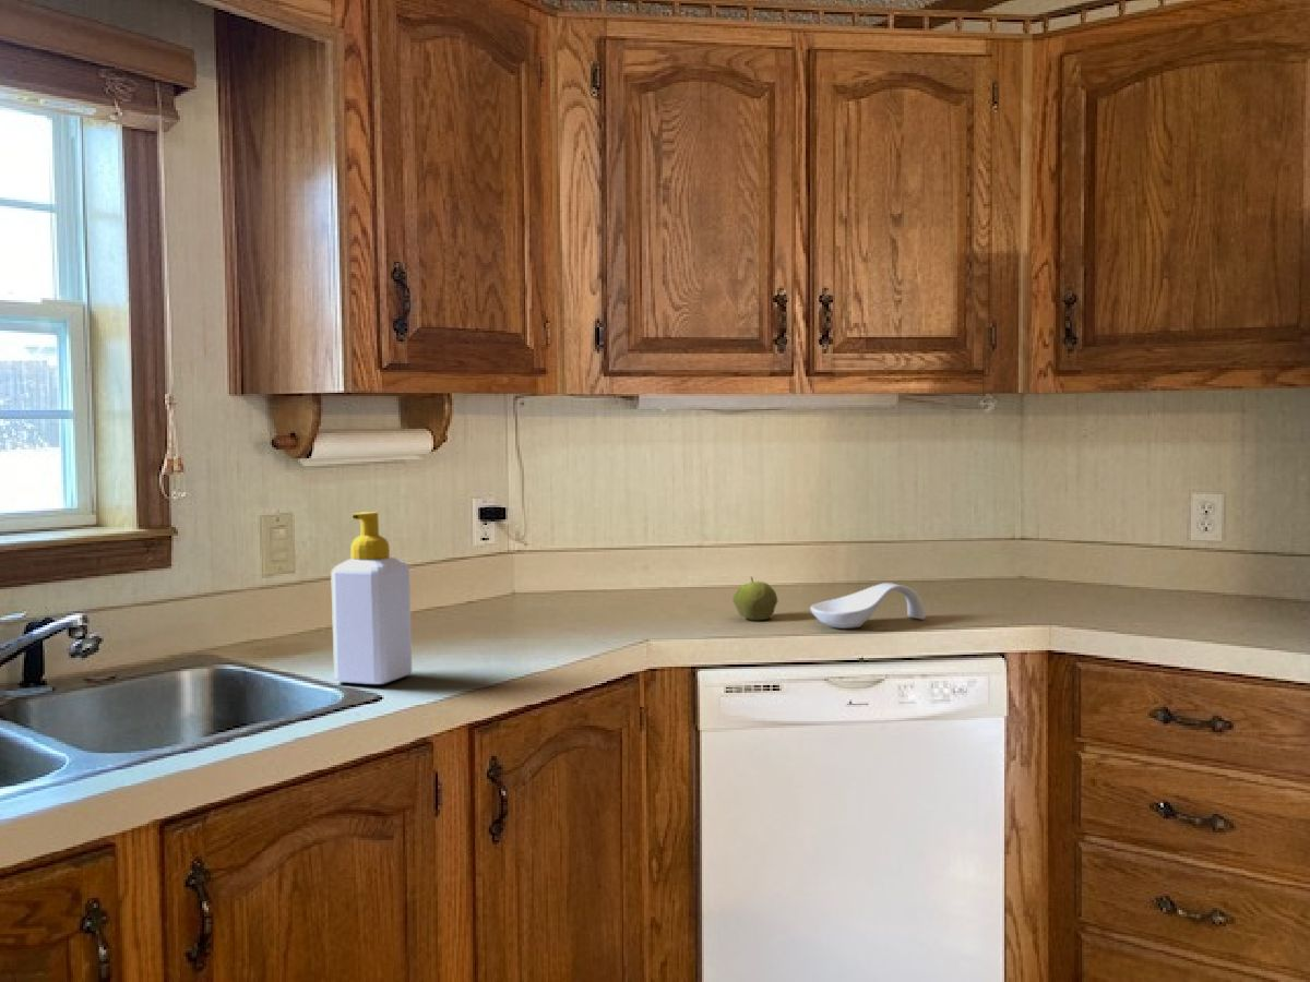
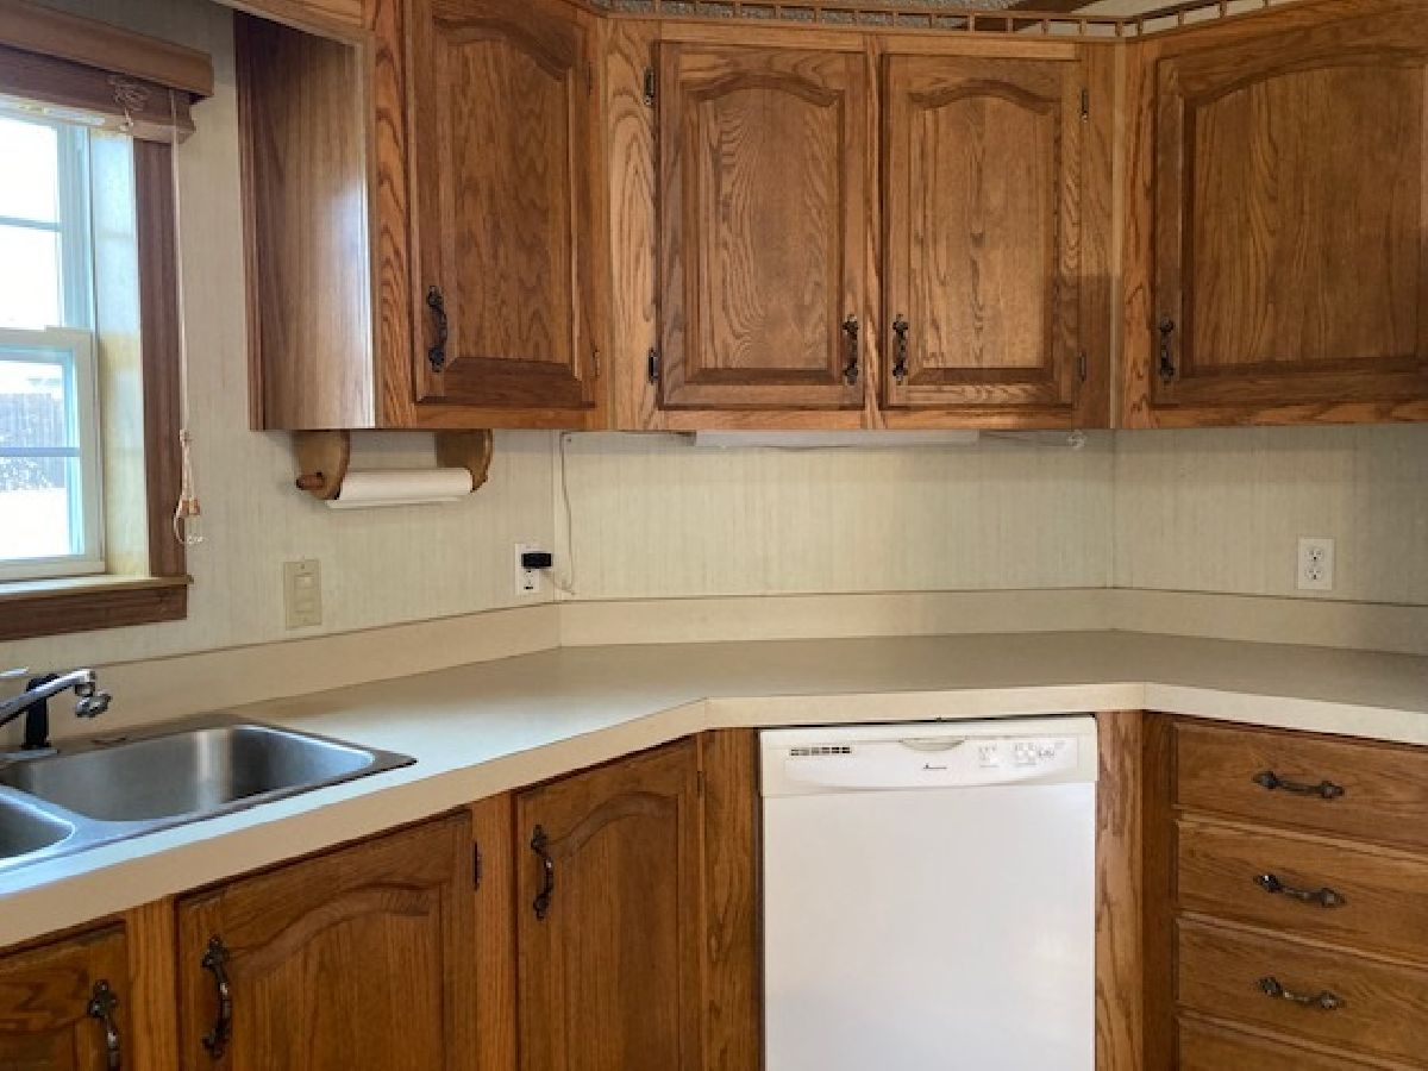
- apple (754, 597)
- soap bottle (371, 596)
- spoon rest (868, 603)
